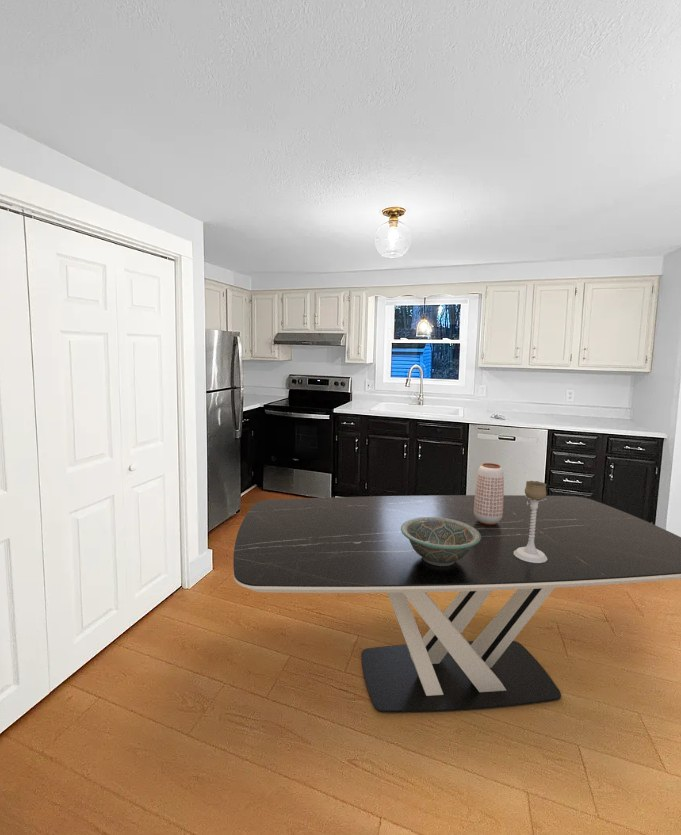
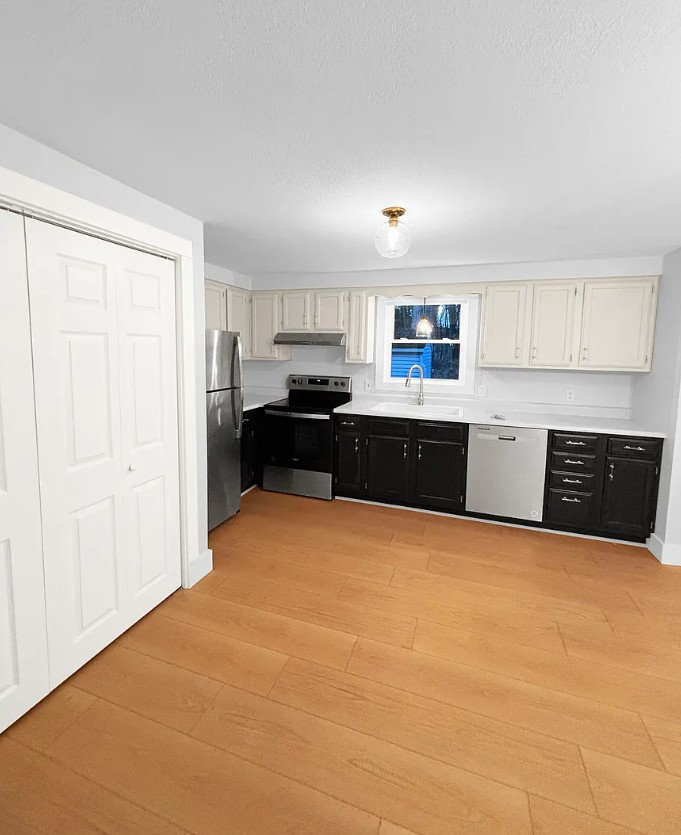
- planter (489, 493)
- decorative bowl (439, 544)
- candle holder (533, 519)
- dining table (452, 602)
